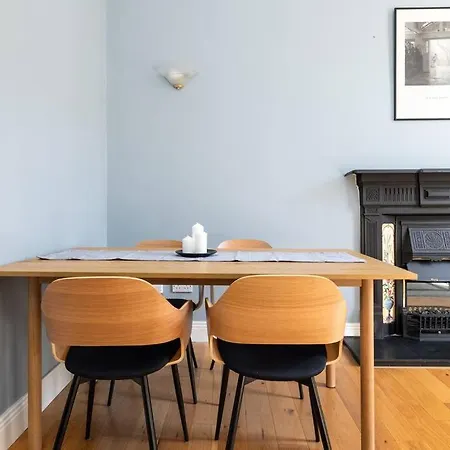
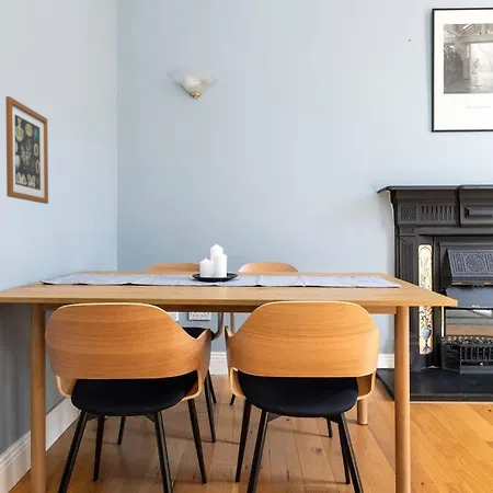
+ wall art (28, 154)
